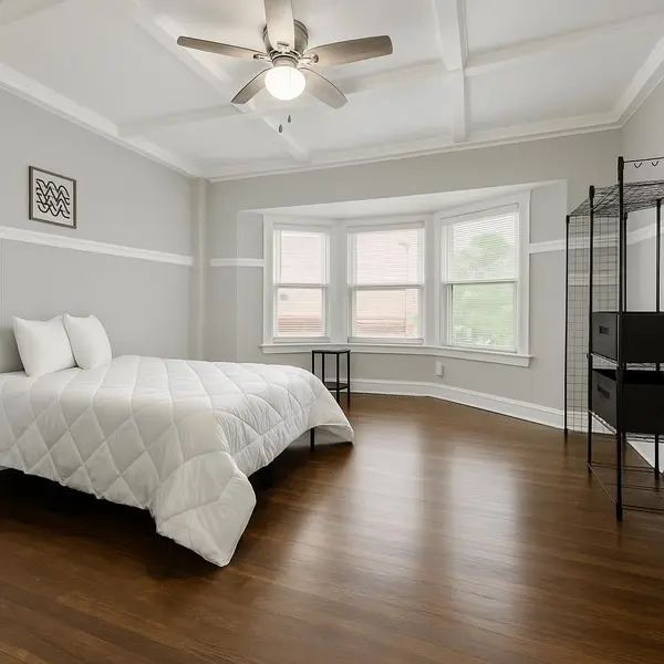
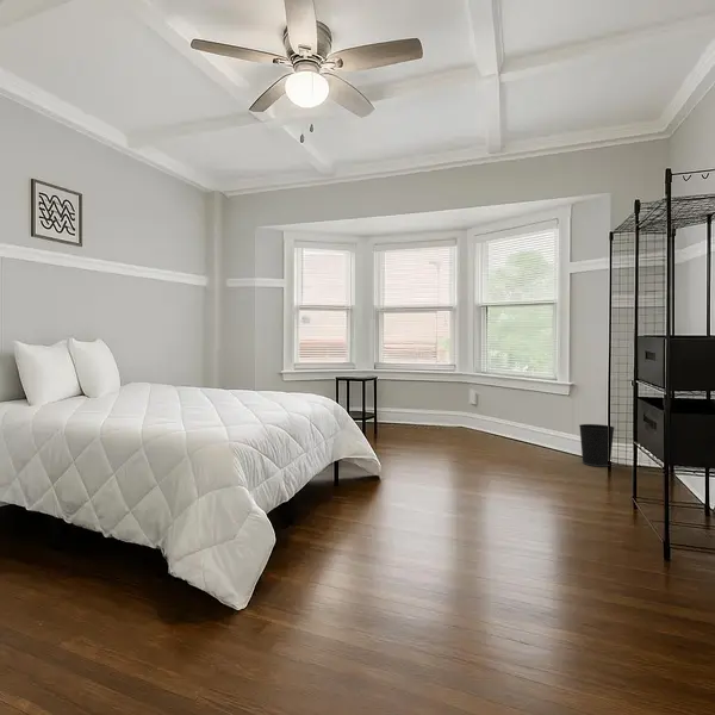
+ wastebasket (596, 444)
